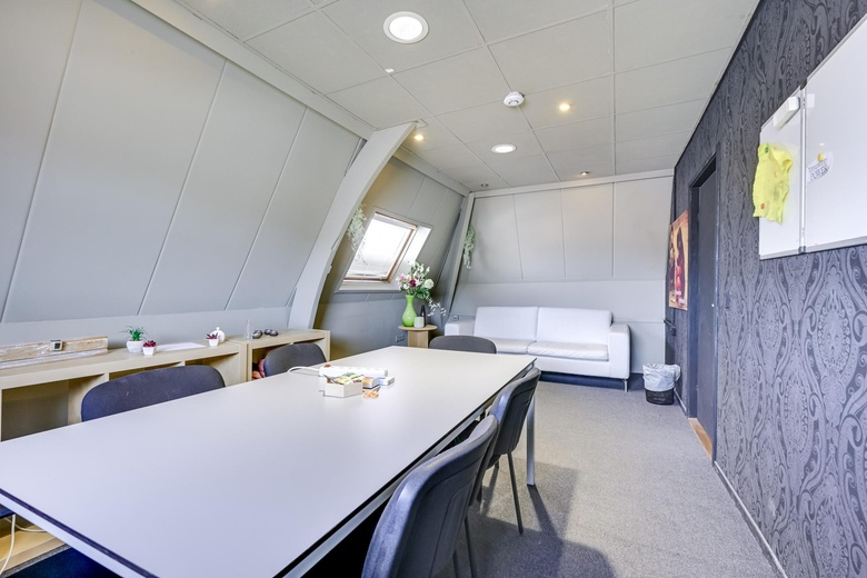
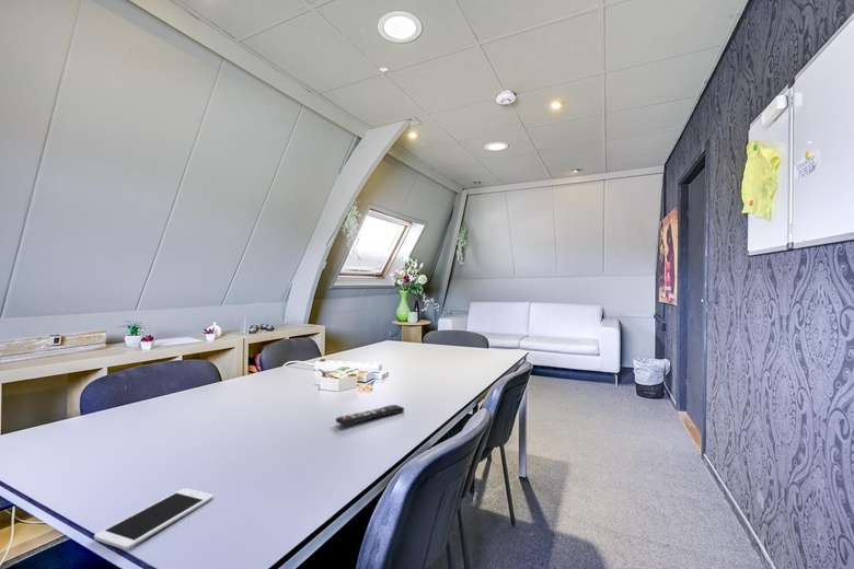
+ cell phone (159, 514)
+ remote control (371, 414)
